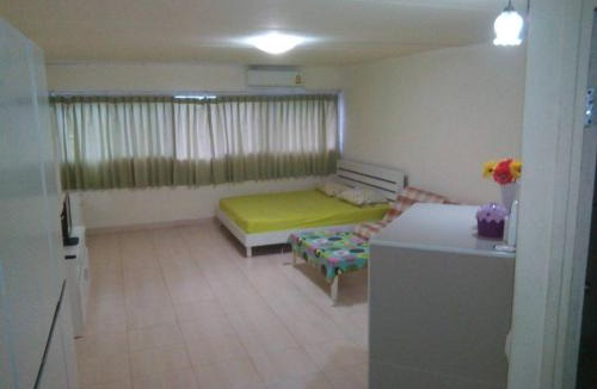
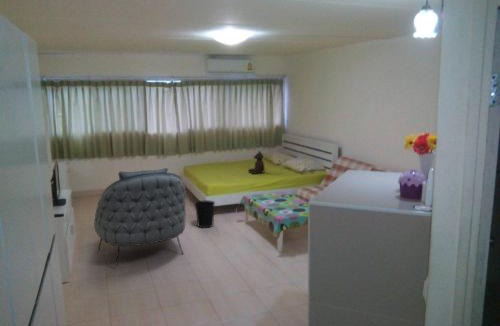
+ wastebasket (205, 214)
+ armchair (142, 210)
+ teddy bear (256, 161)
